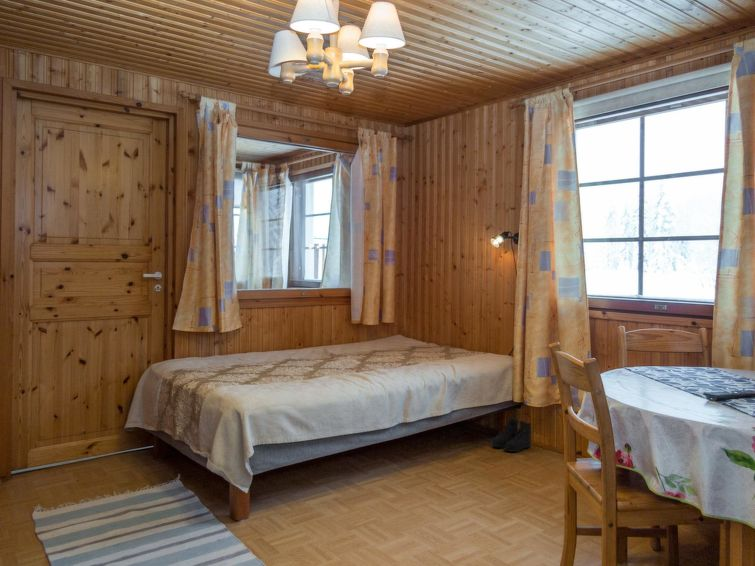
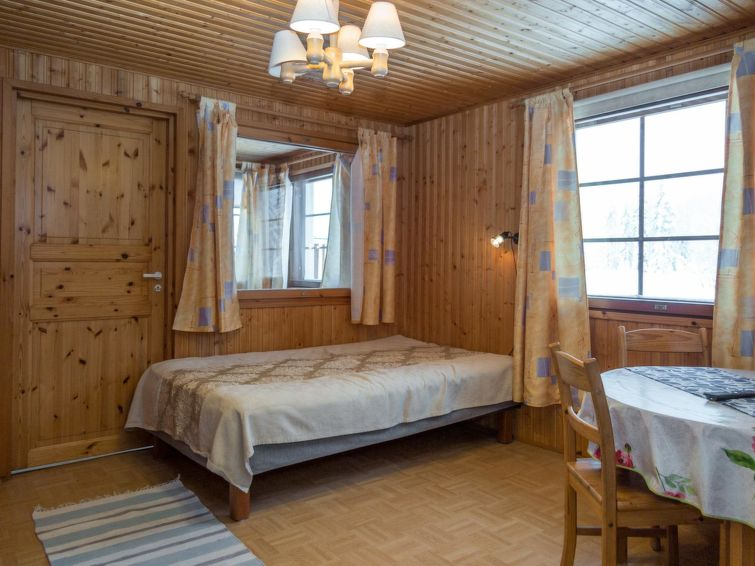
- boots (512, 433)
